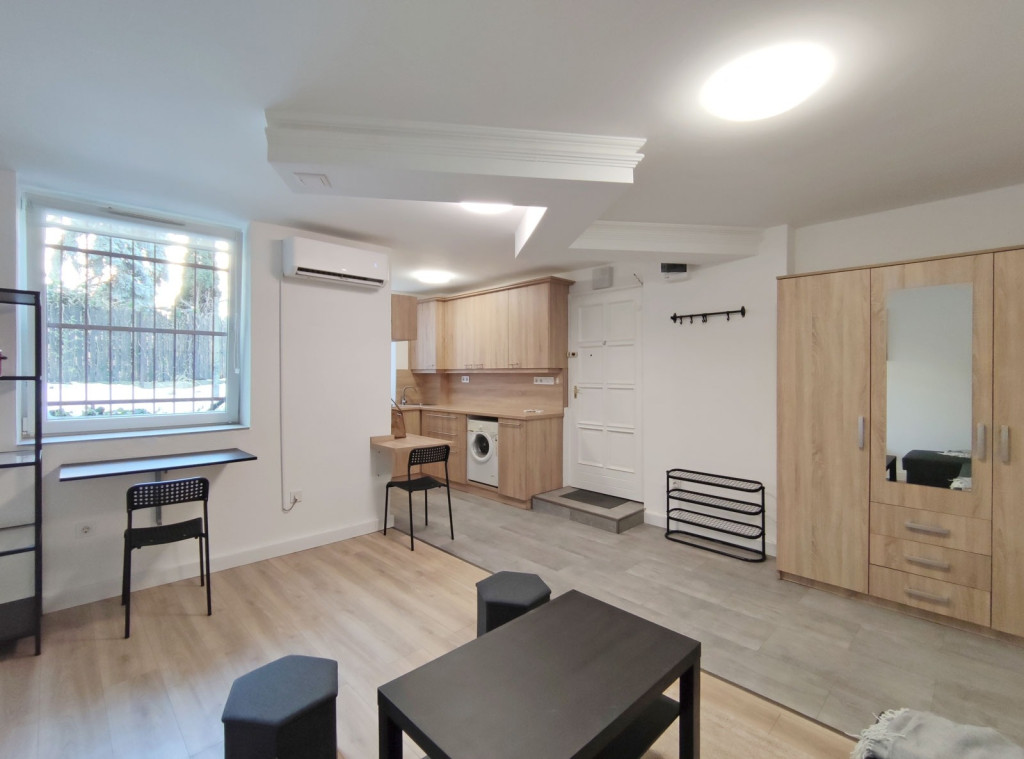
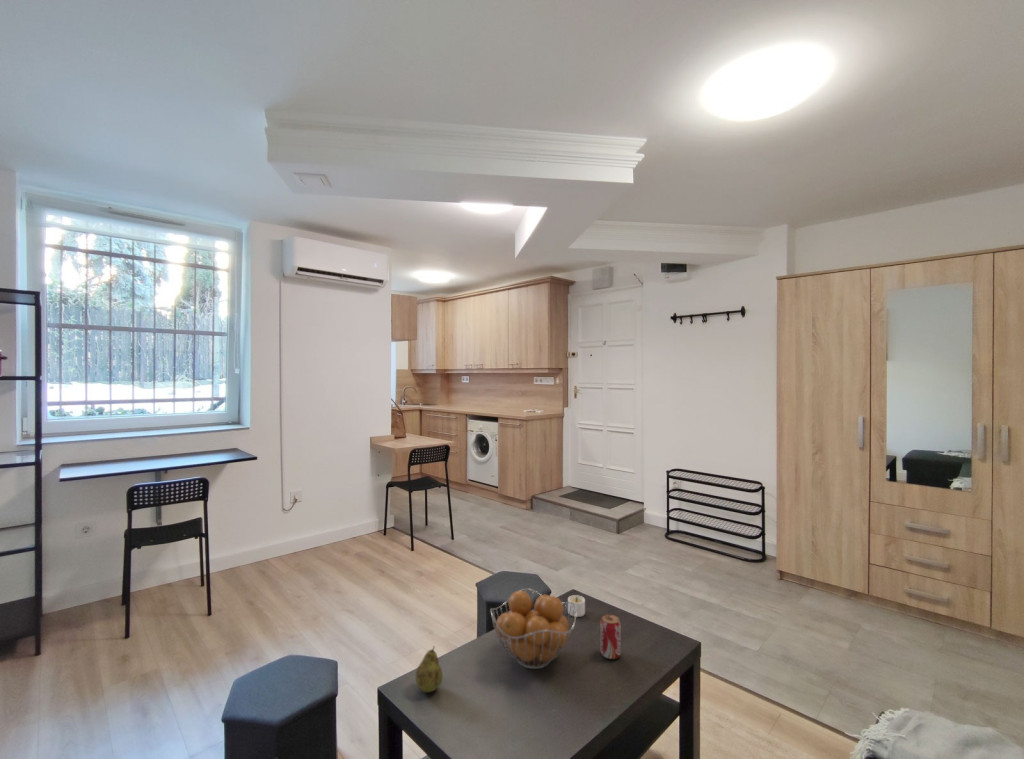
+ candle (573, 602)
+ fruit basket (533, 626)
+ fruit (428, 669)
+ beverage can (610, 636)
